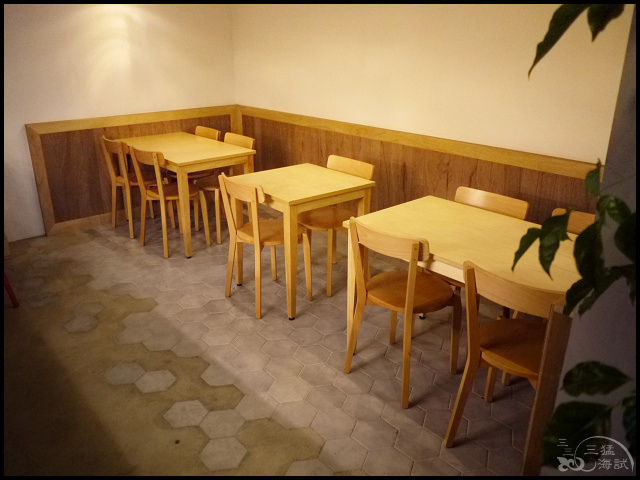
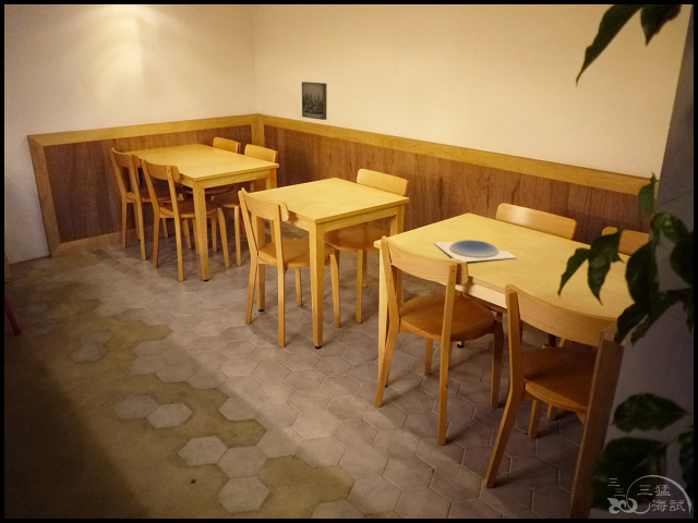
+ wall art (313, 100)
+ plate (473, 246)
